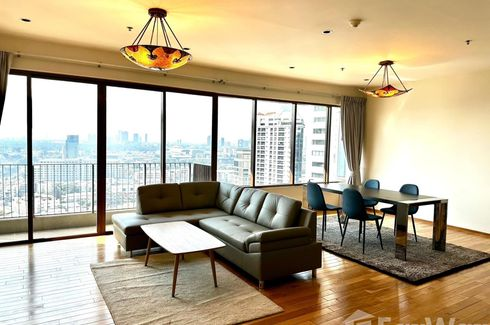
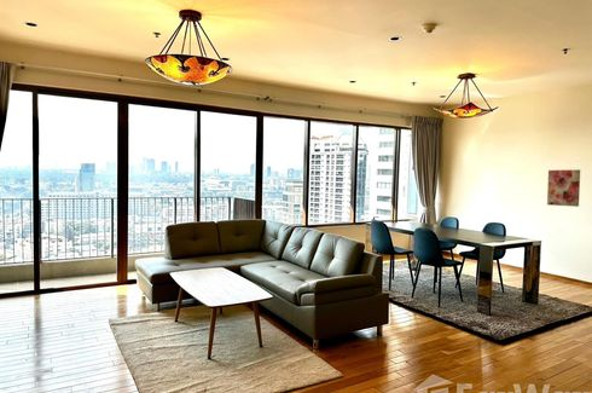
+ wall art (563, 187)
